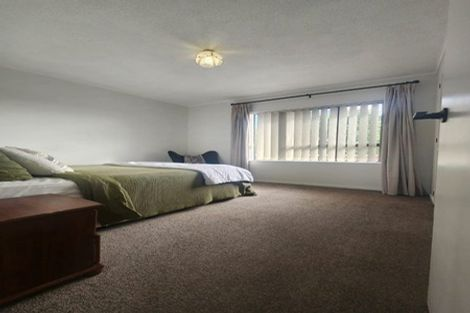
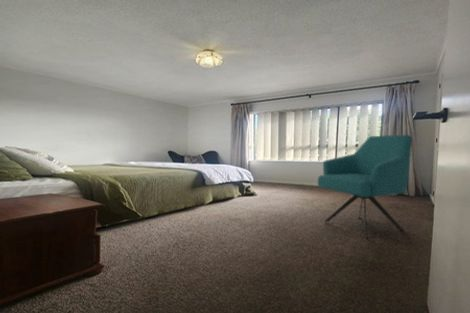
+ chair (364, 180)
